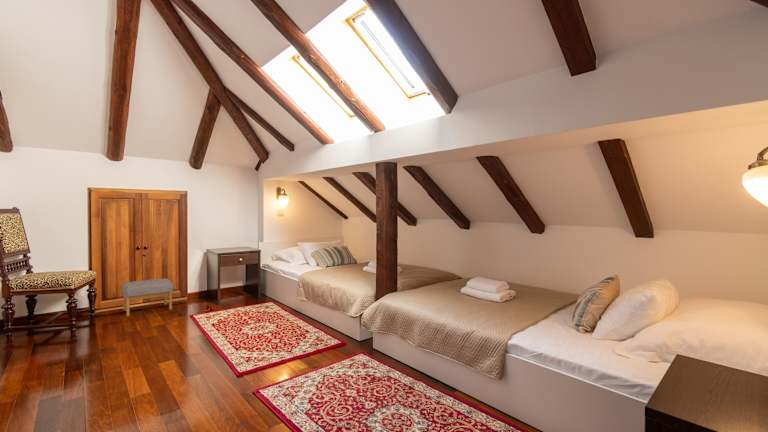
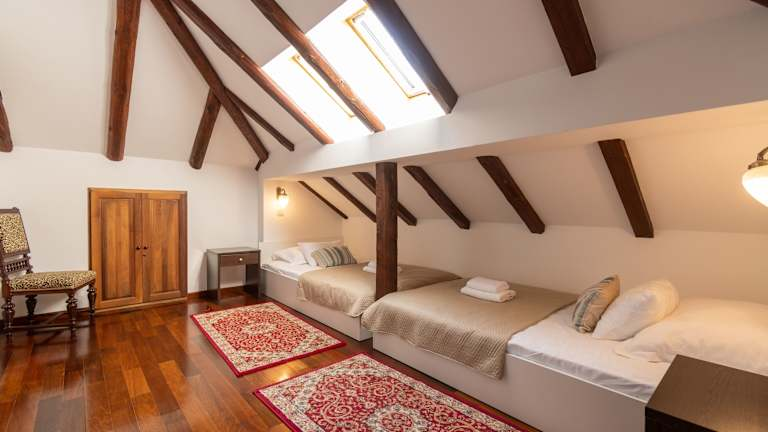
- footstool (147, 295)
